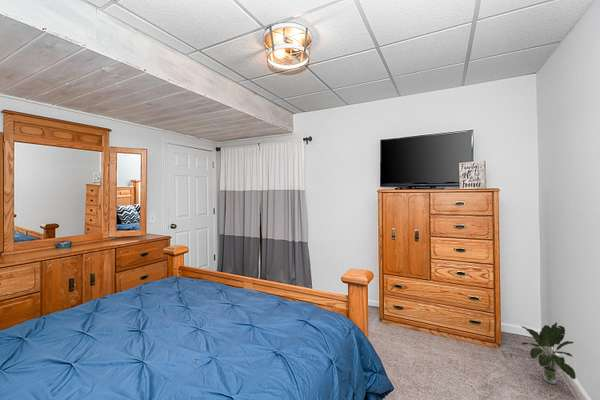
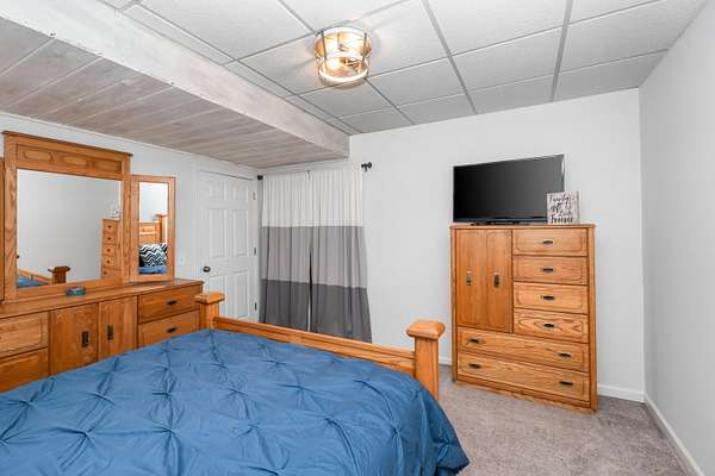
- potted plant (544, 351)
